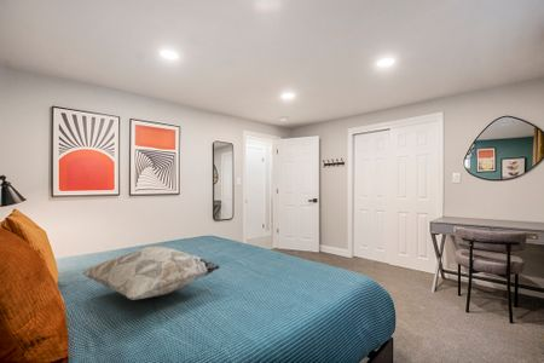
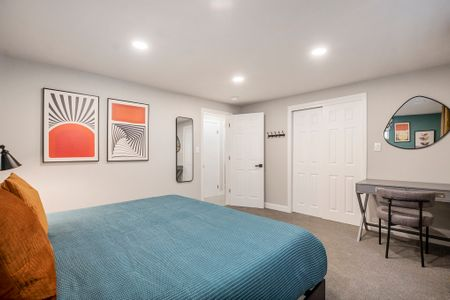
- decorative pillow (154, 270)
